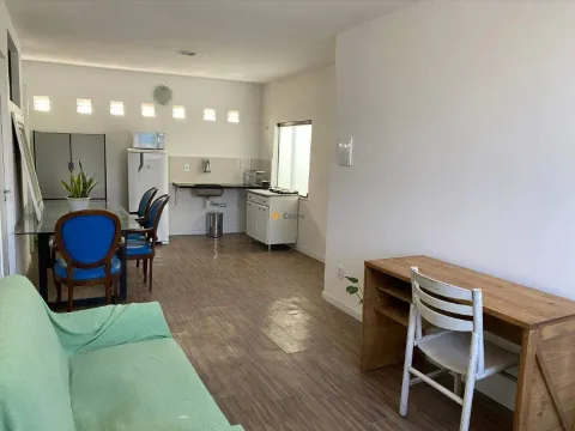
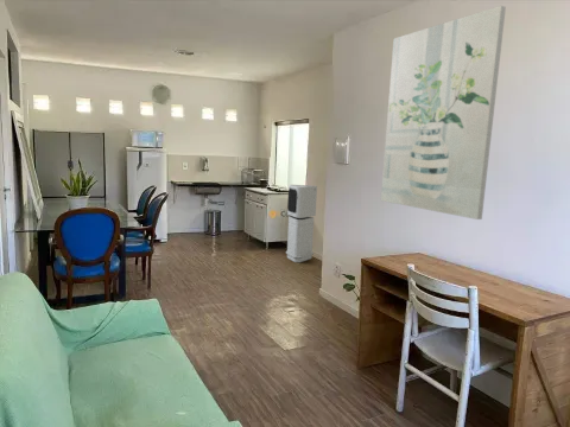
+ wall art (432, 119)
+ air purifier (303, 222)
